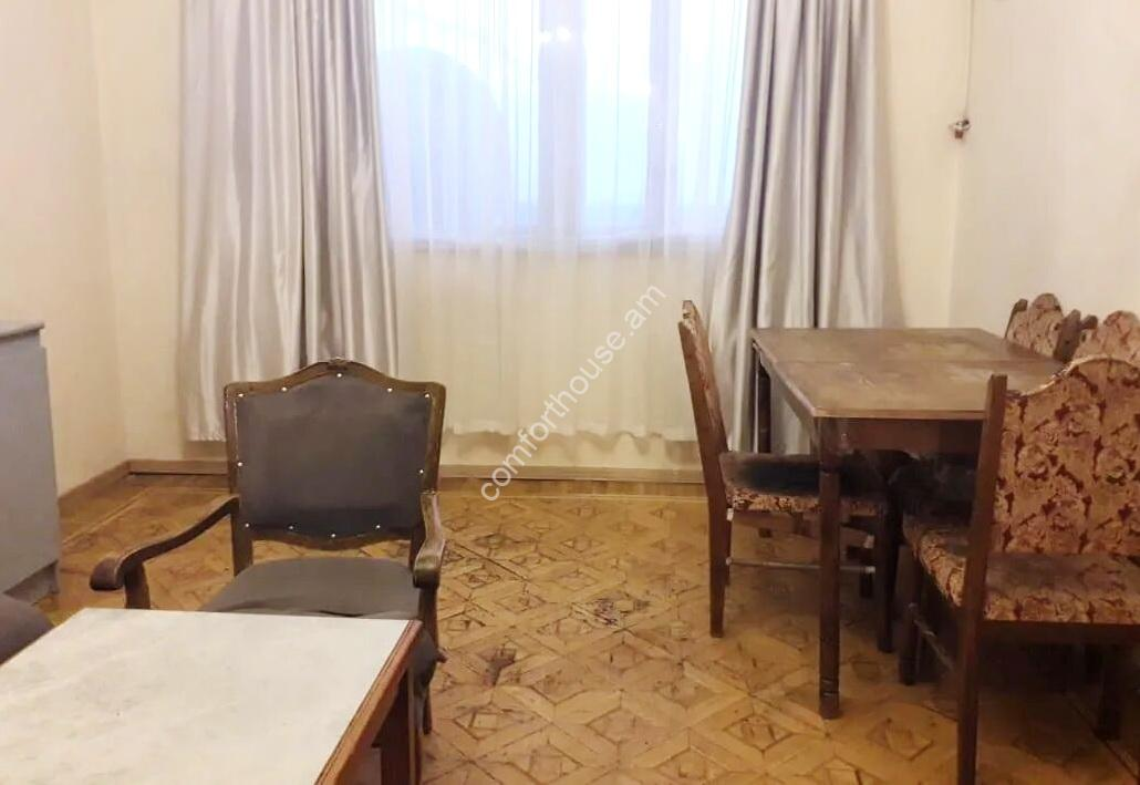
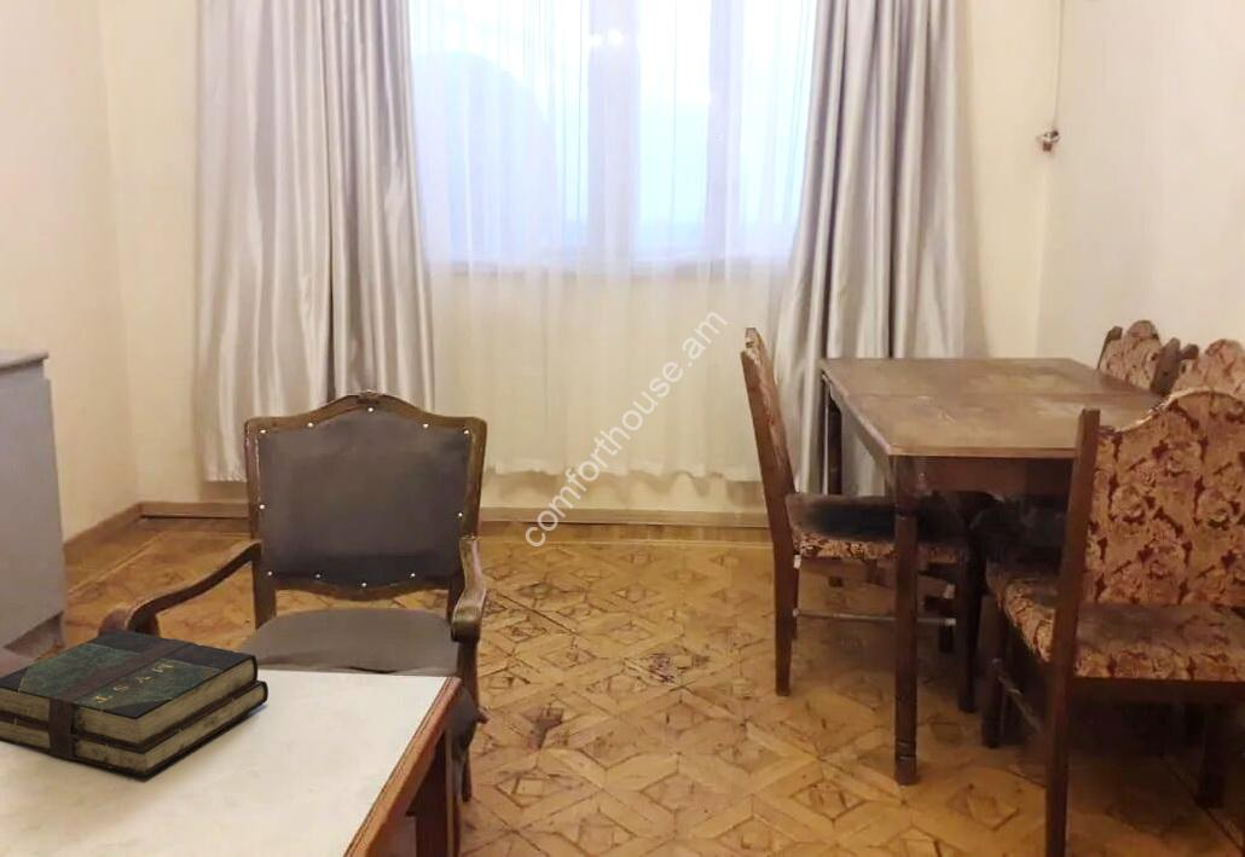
+ book (129, 693)
